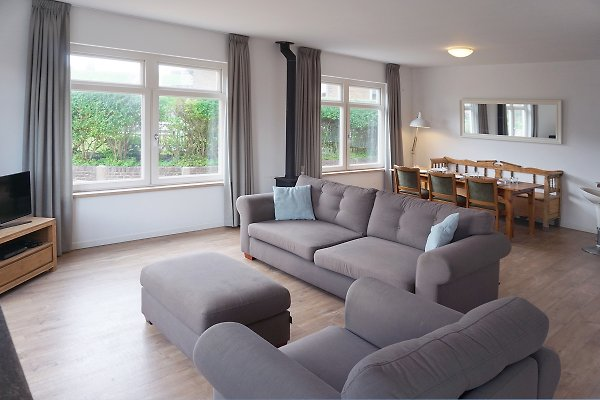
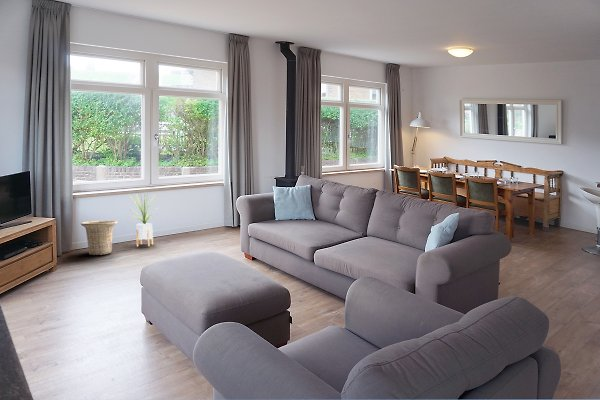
+ basket (99, 237)
+ house plant (144, 216)
